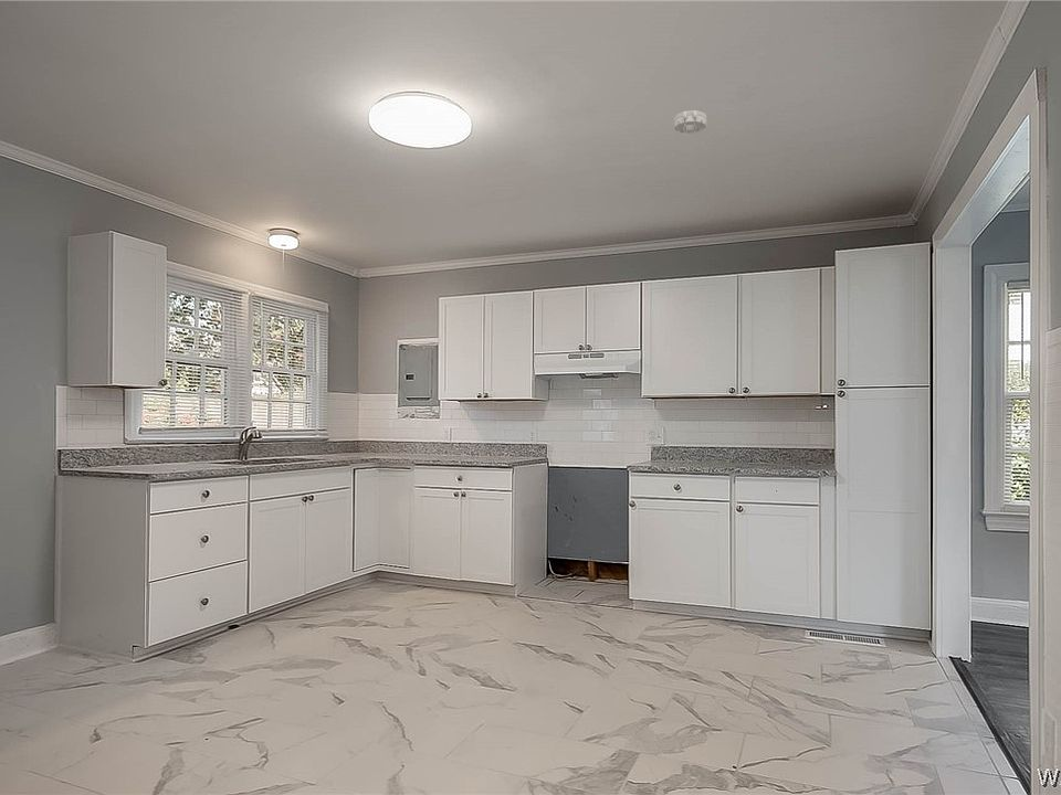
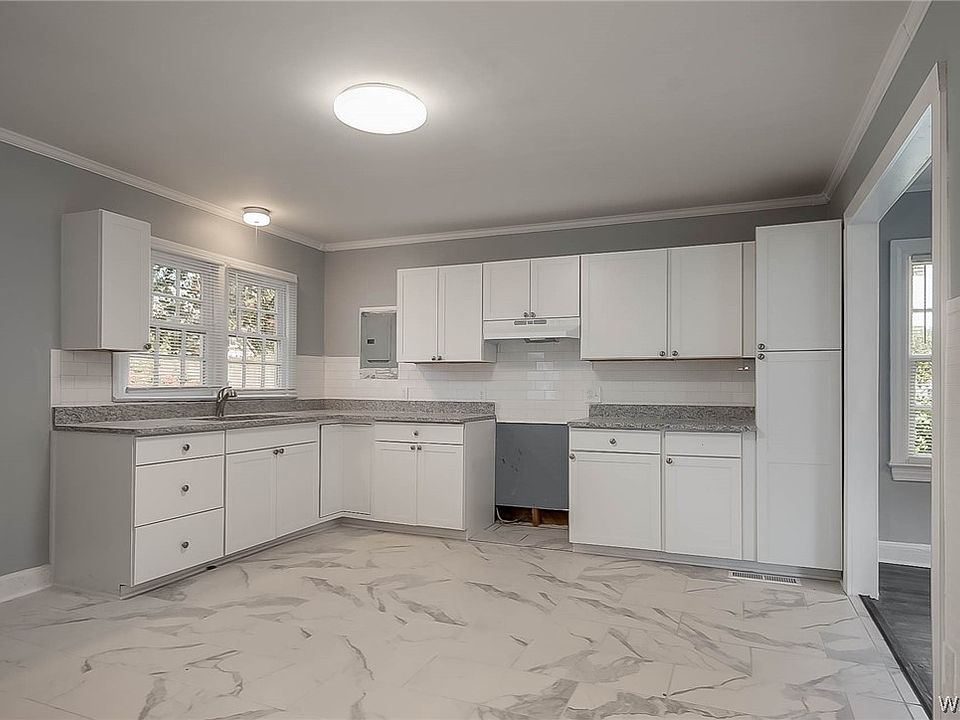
- smoke detector (690, 120)
